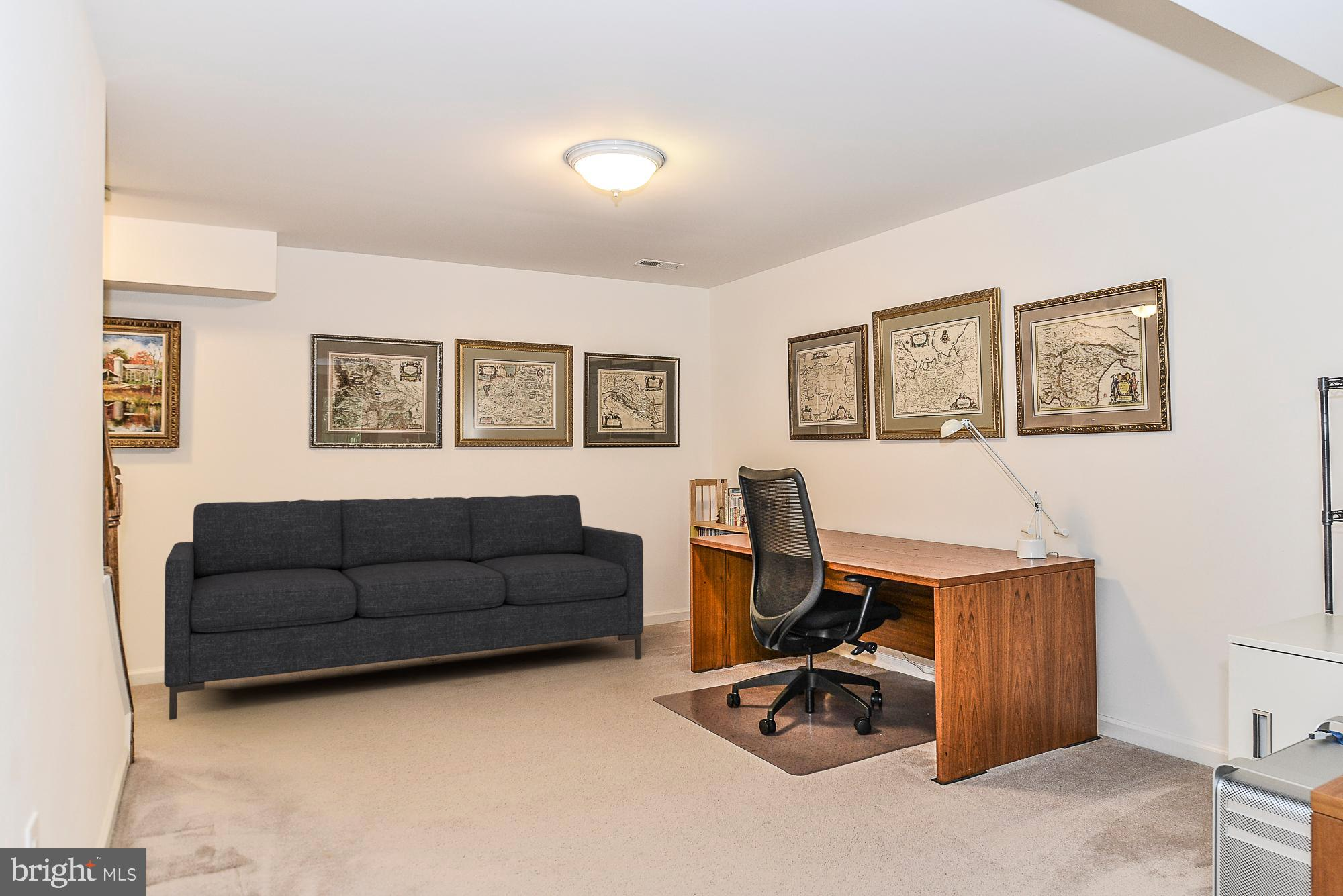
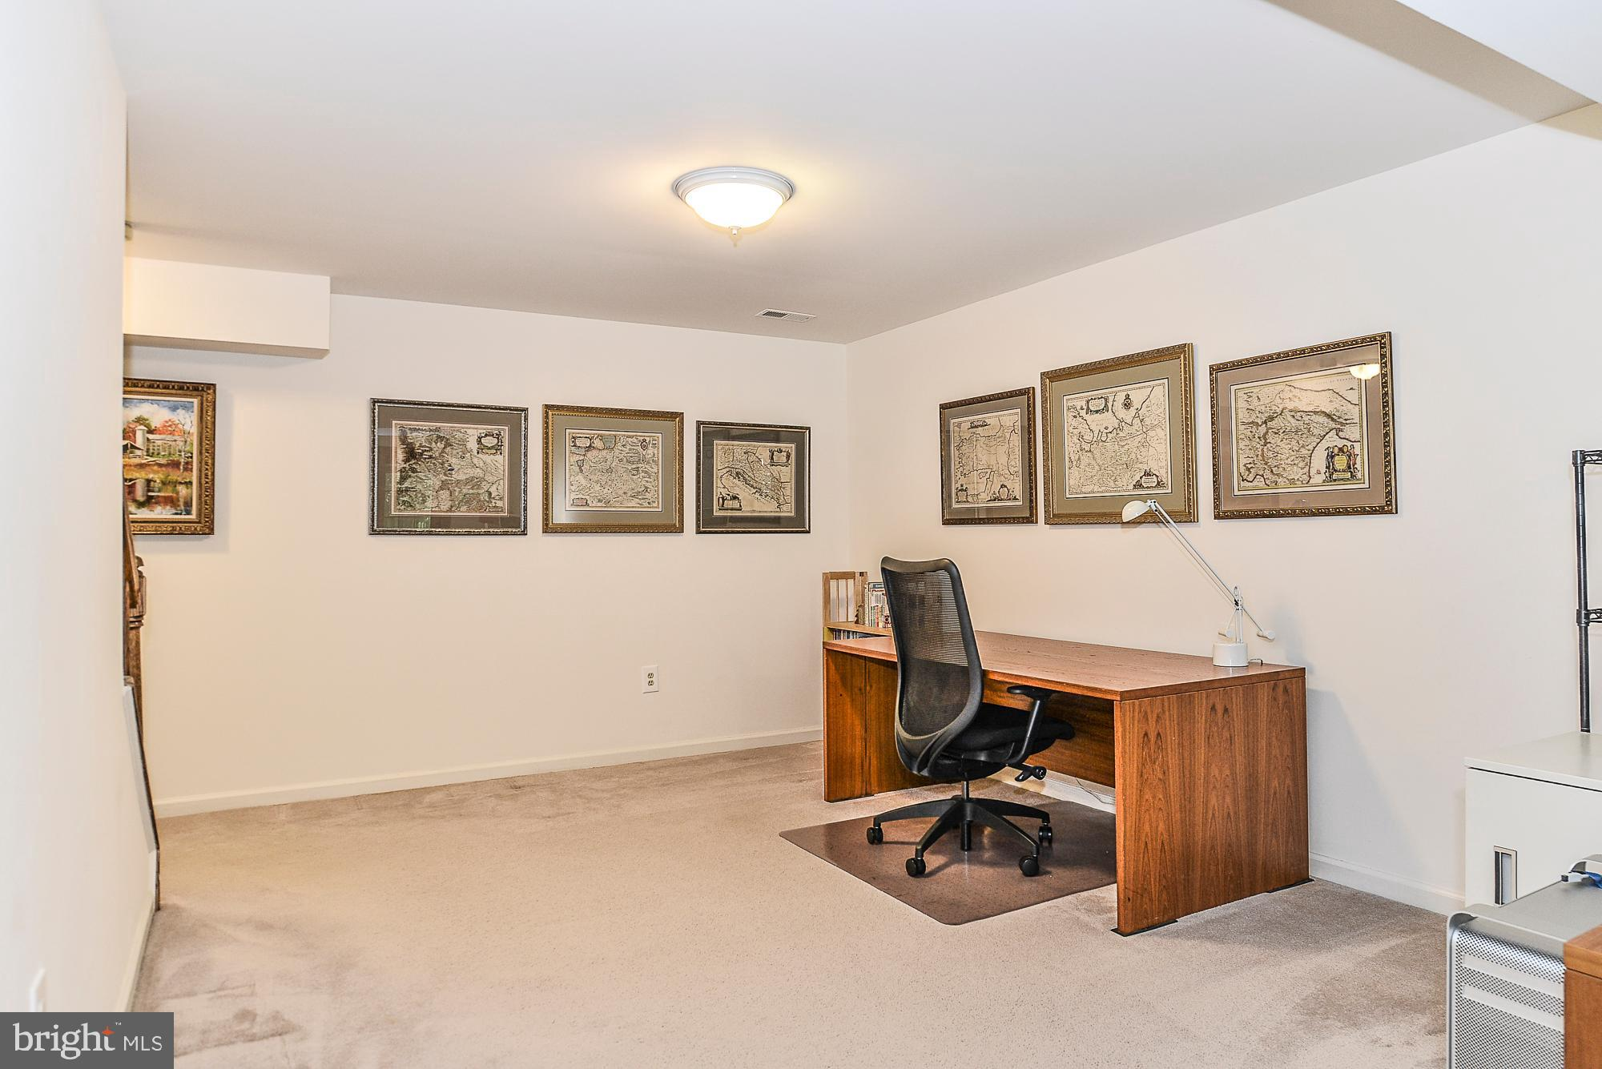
- sofa (418, 583)
